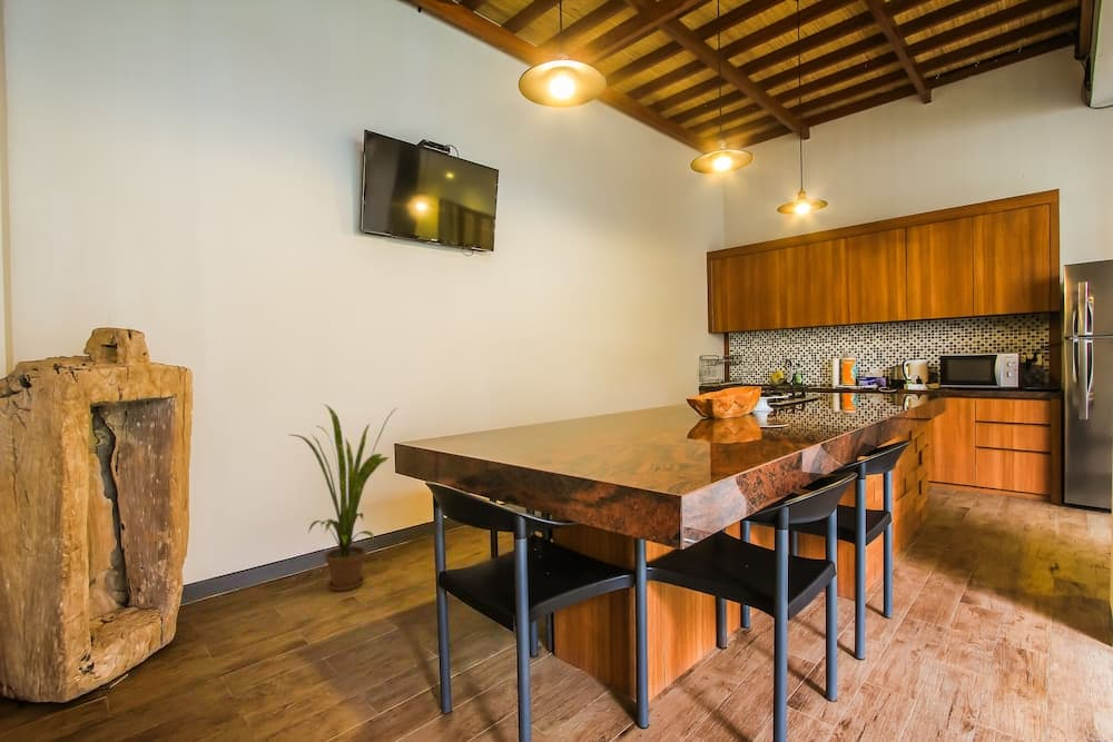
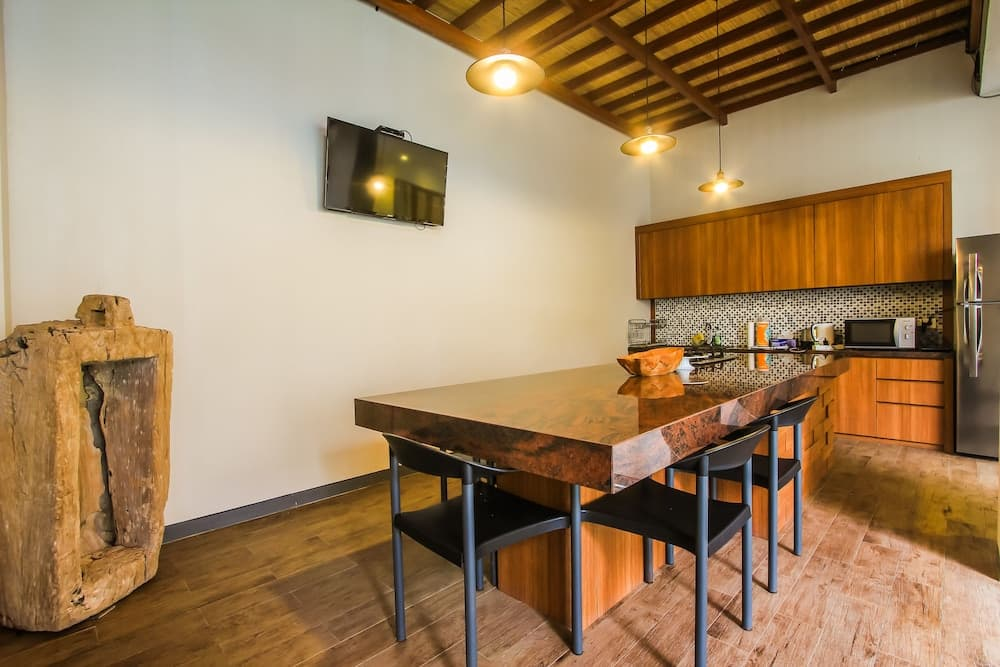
- house plant (335, 495)
